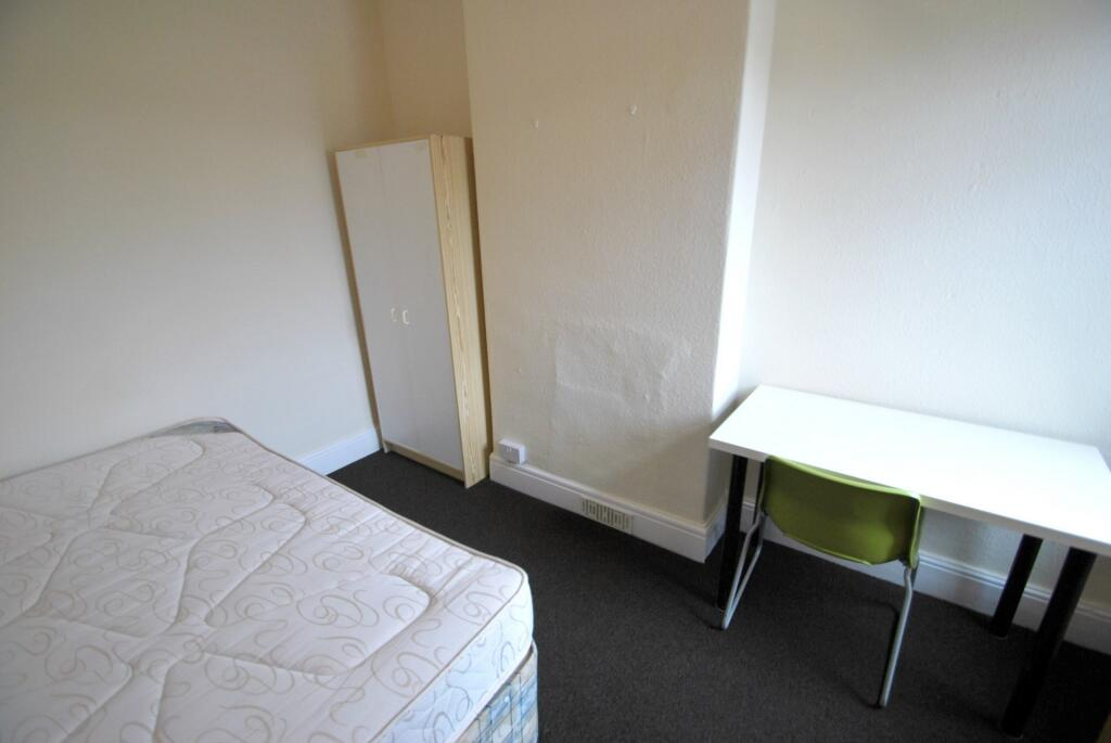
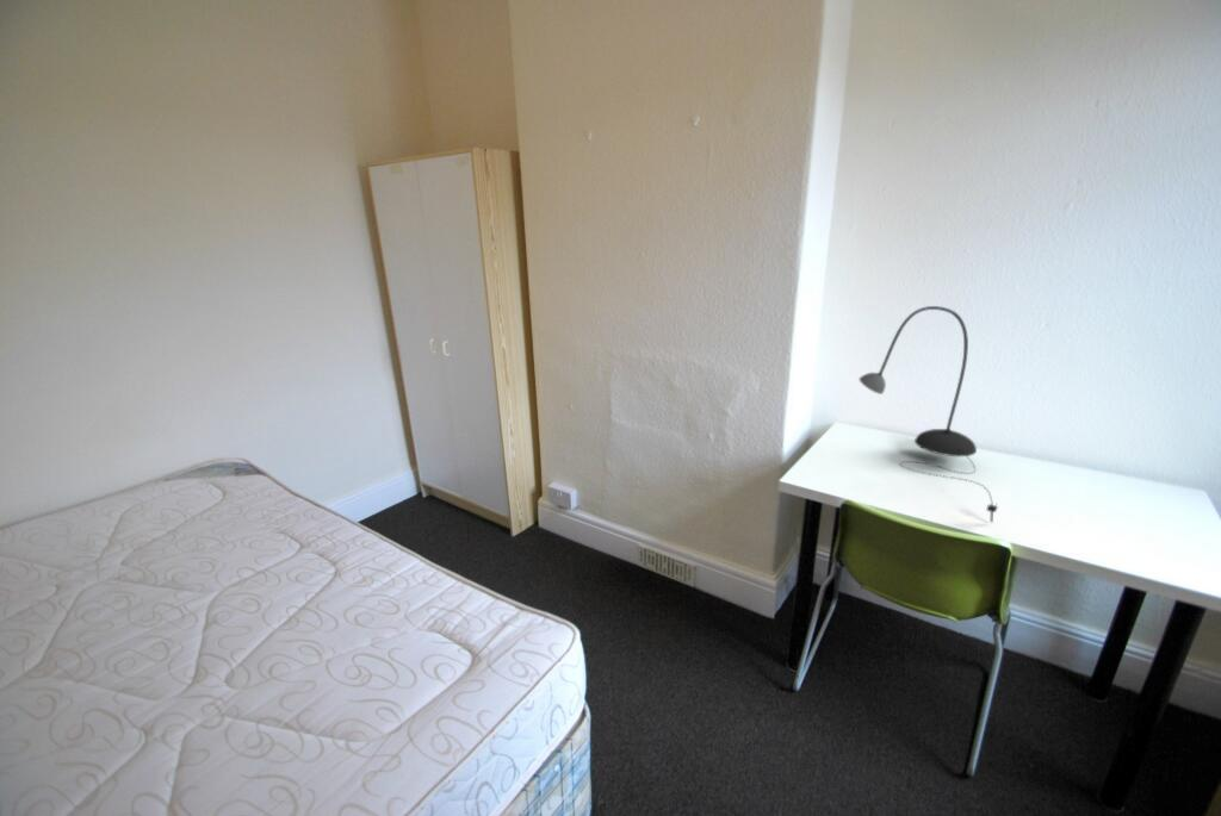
+ desk lamp (952, 406)
